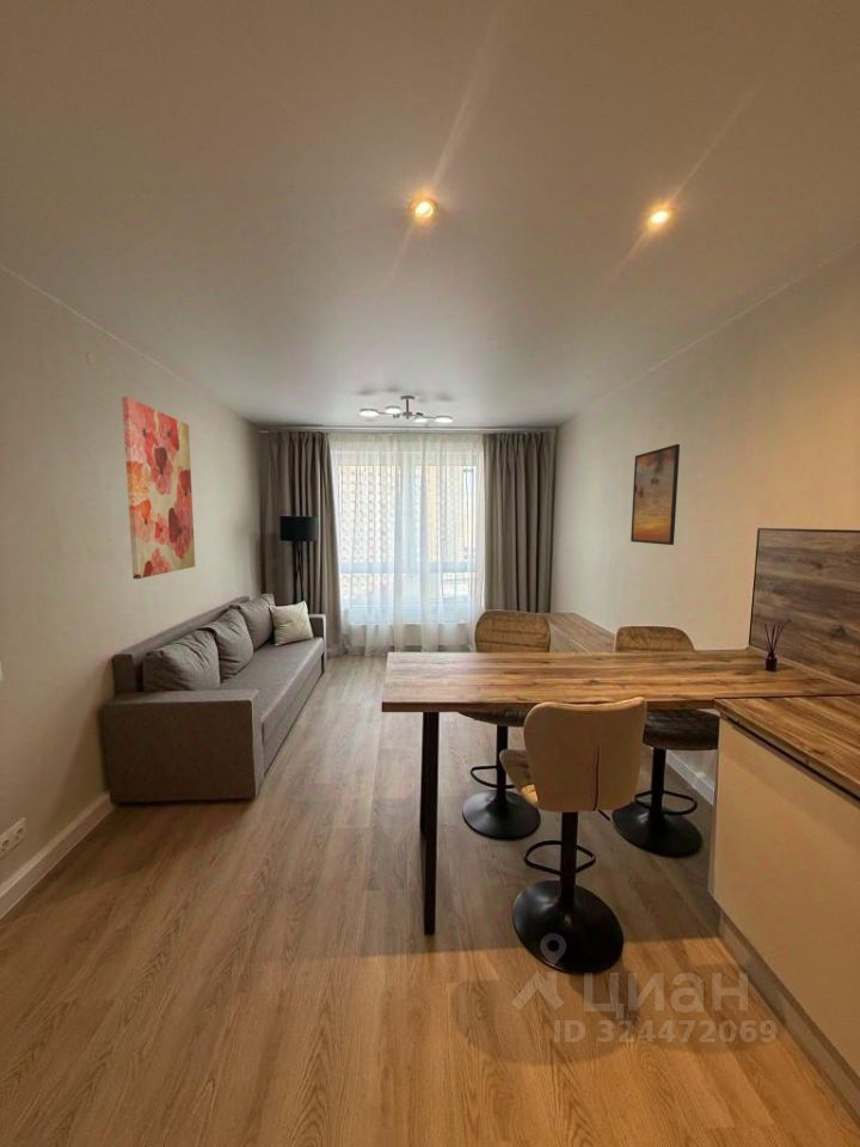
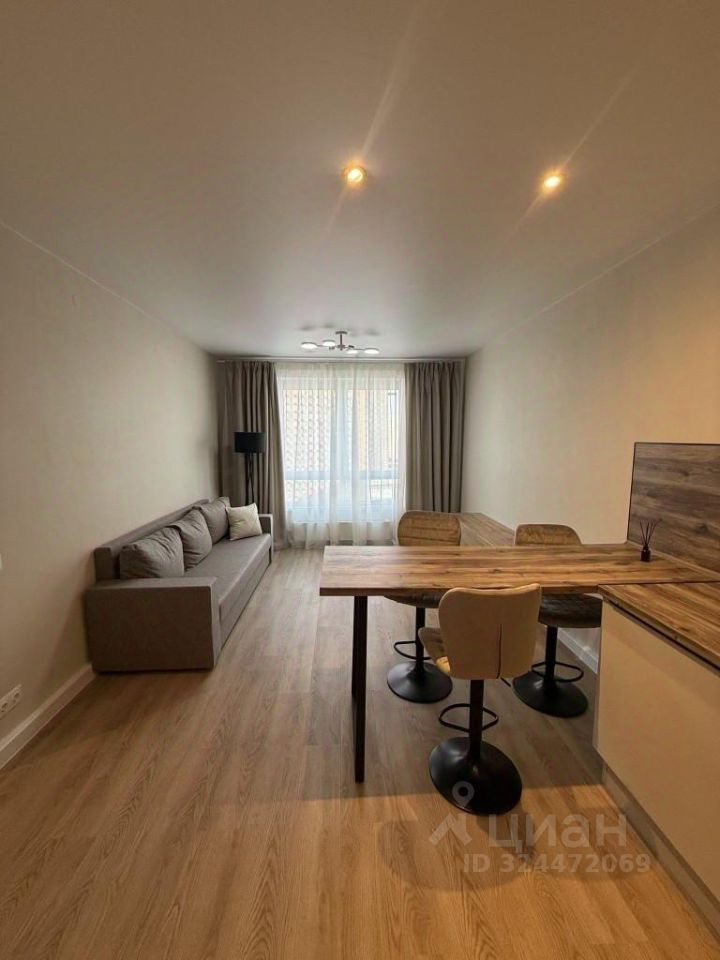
- wall art (164, 493)
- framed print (652, 497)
